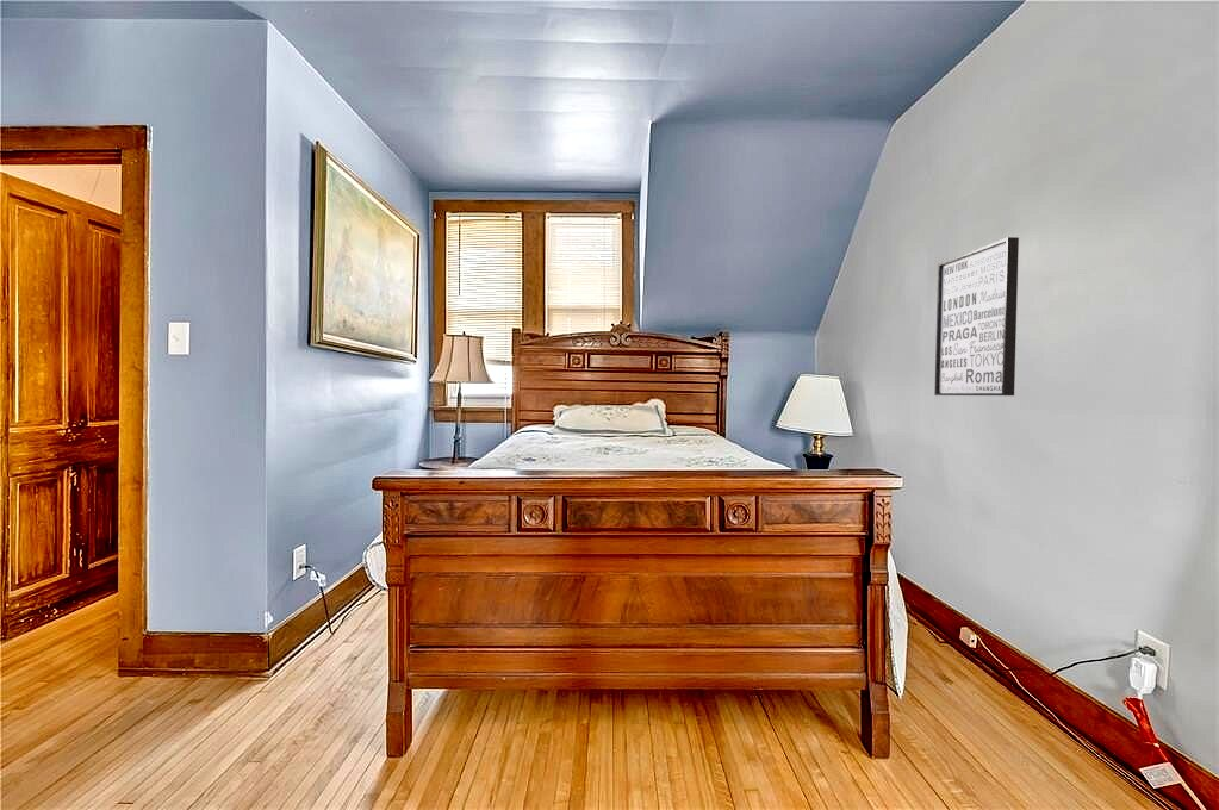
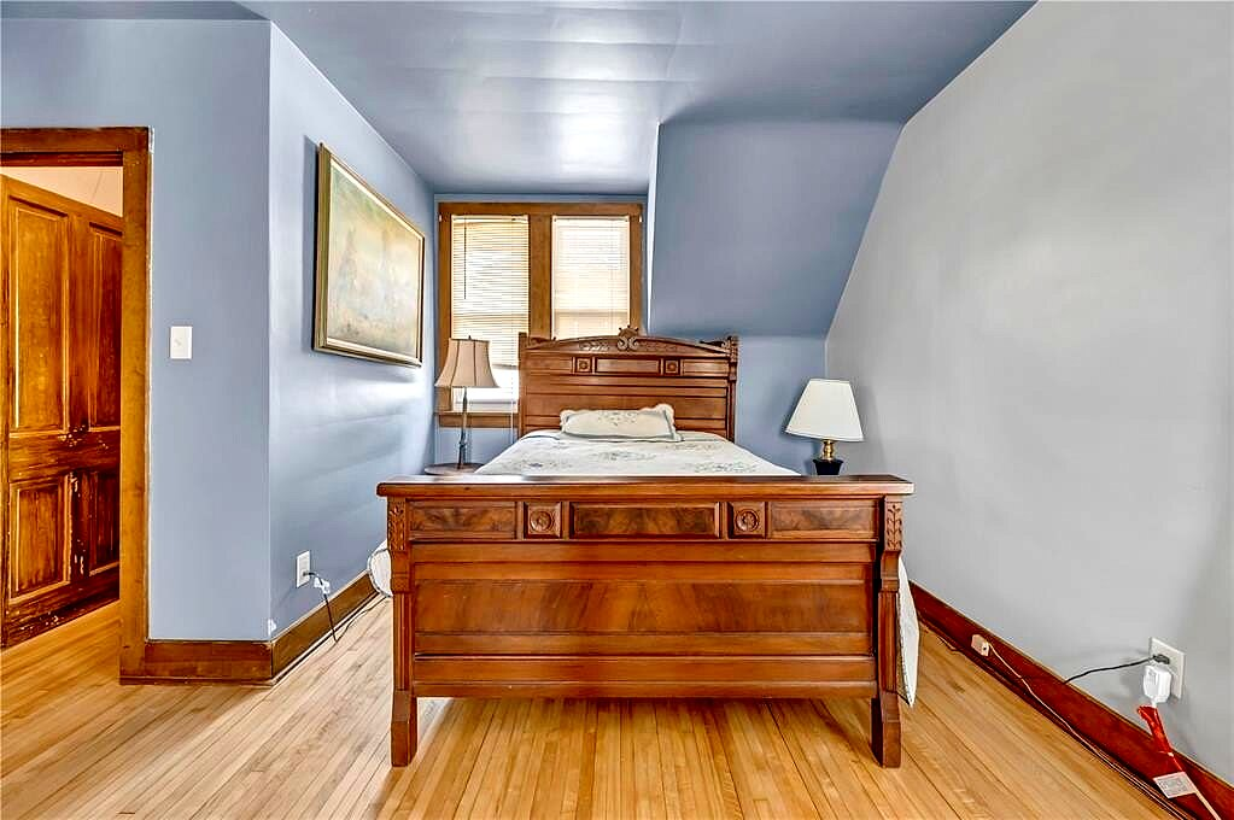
- wall art (972, 324)
